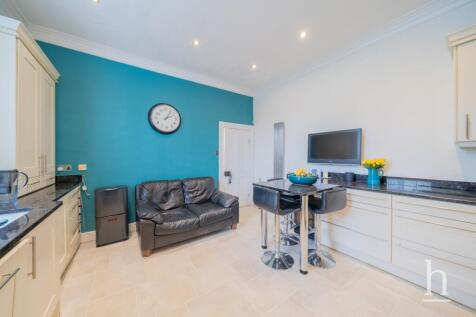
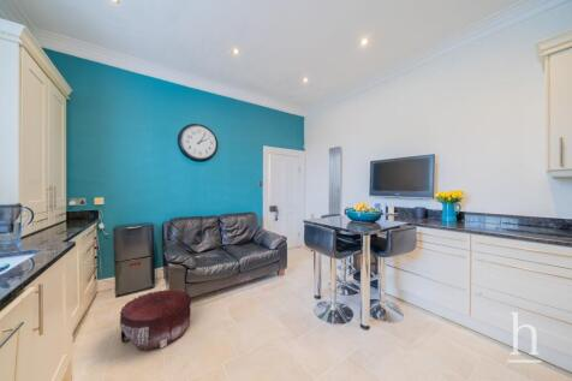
+ pouf (156, 314)
